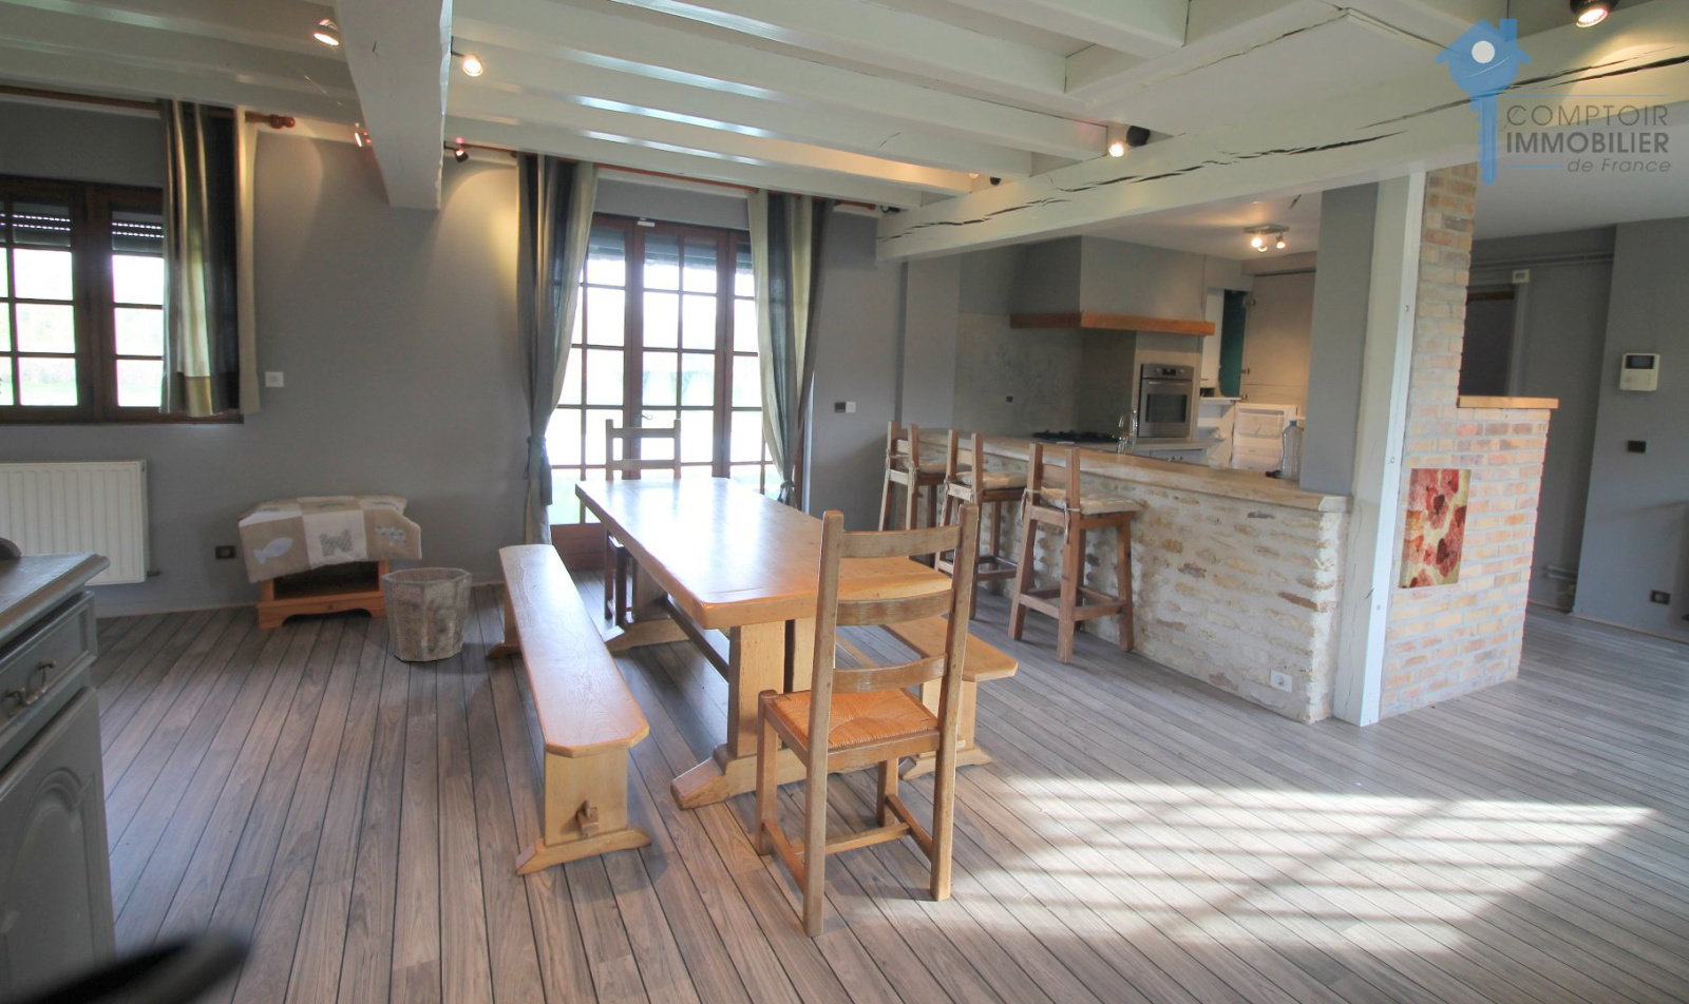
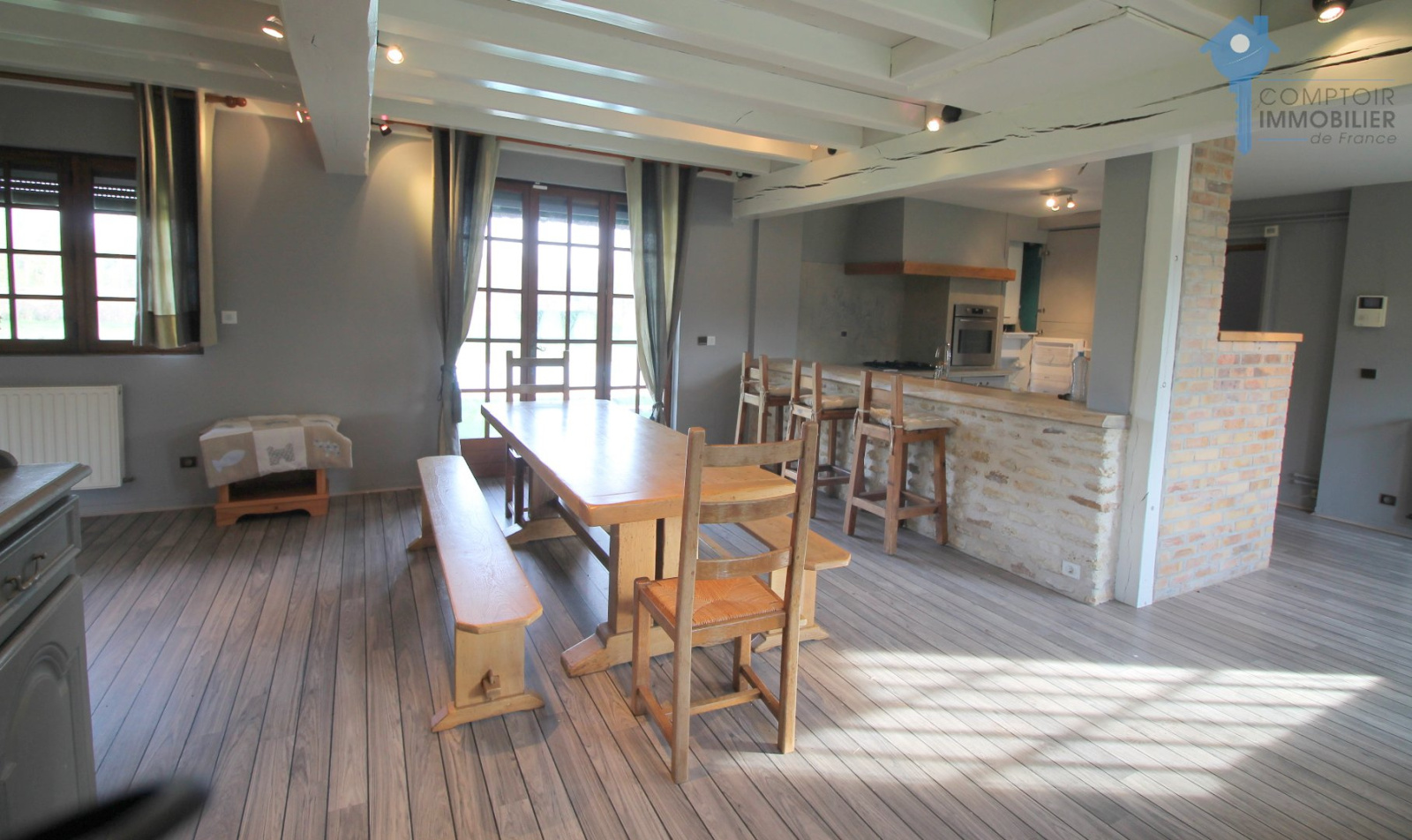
- waste bin (427, 614)
- wall art (1434, 527)
